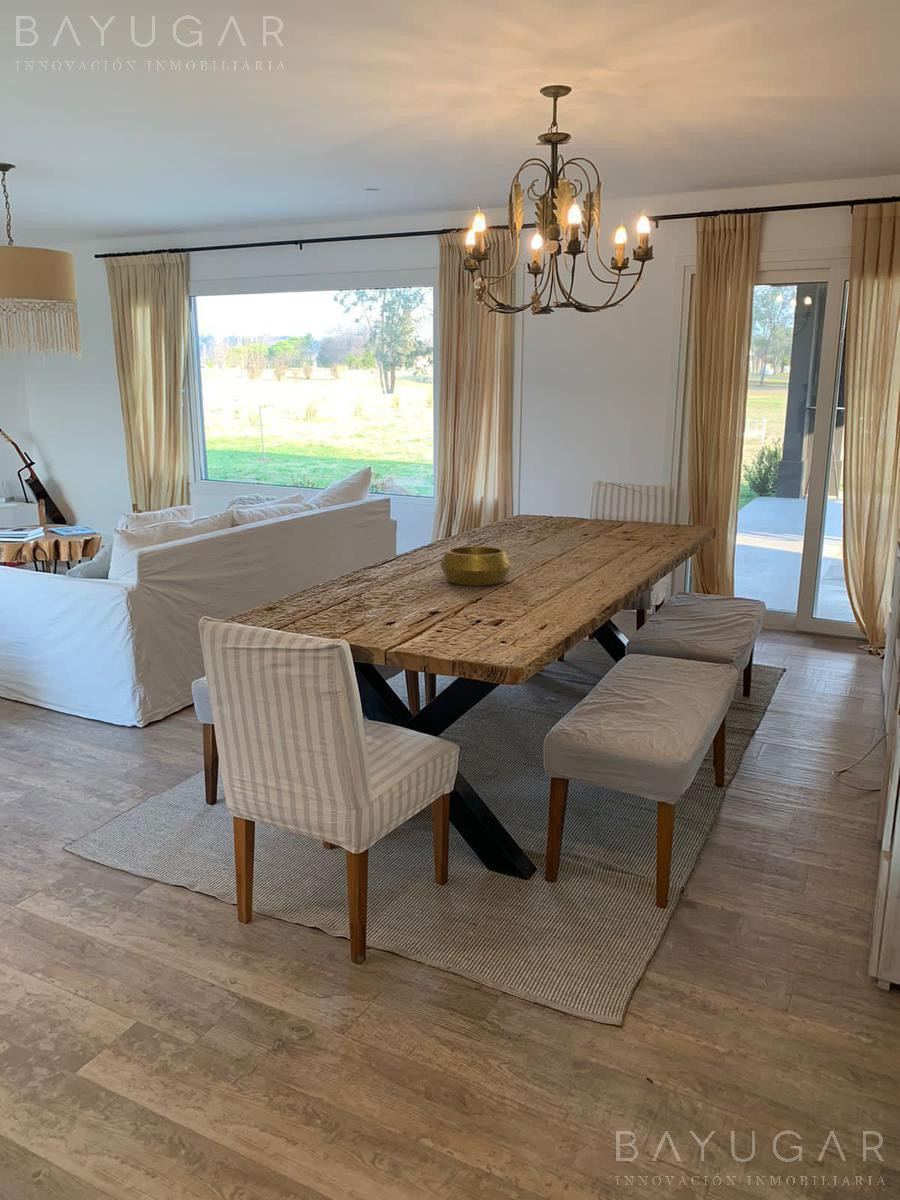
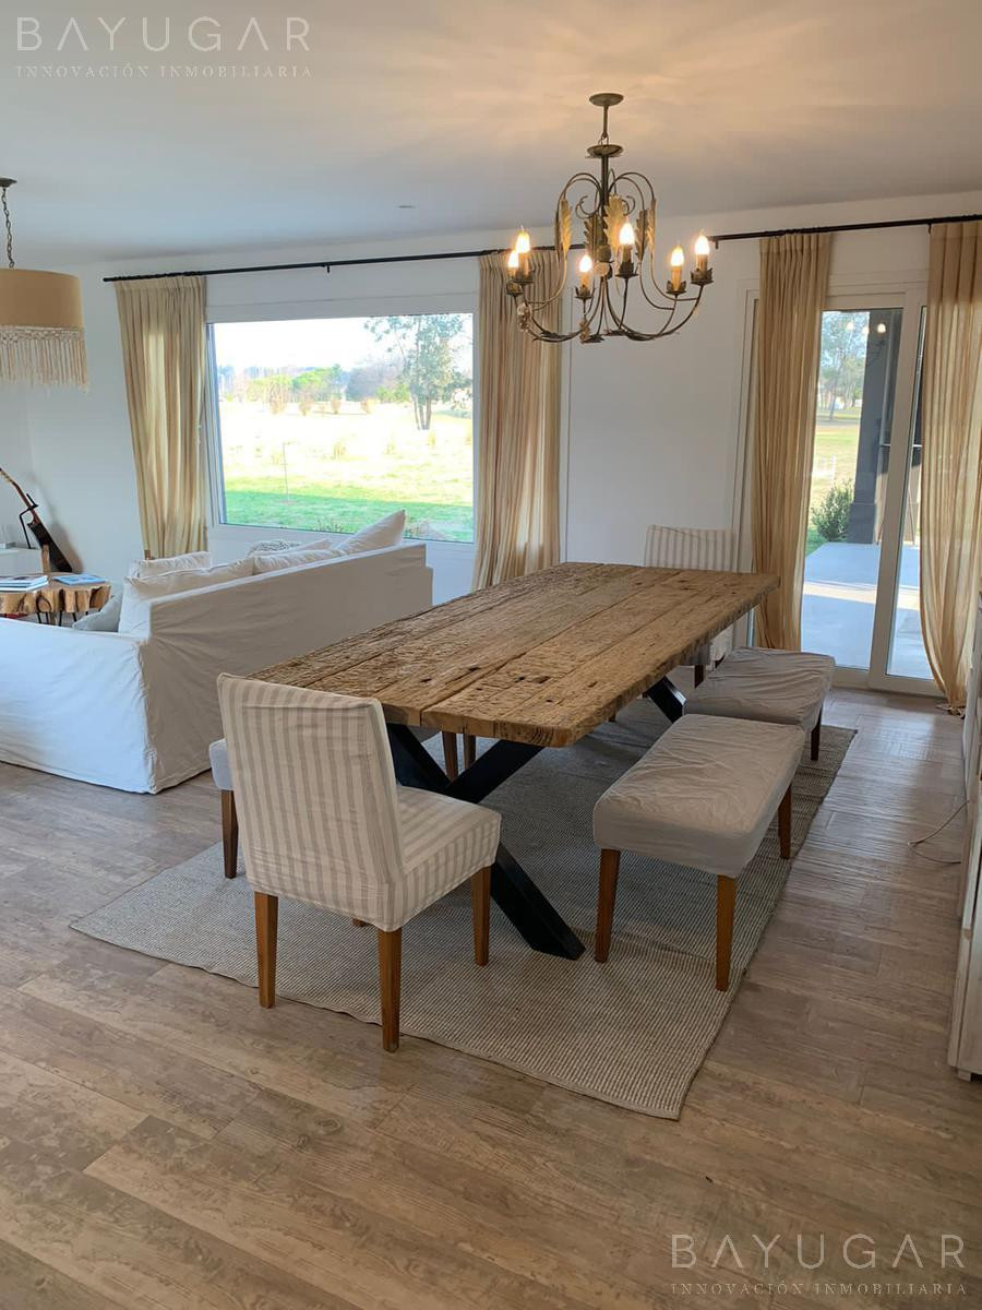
- decorative bowl (475, 565)
